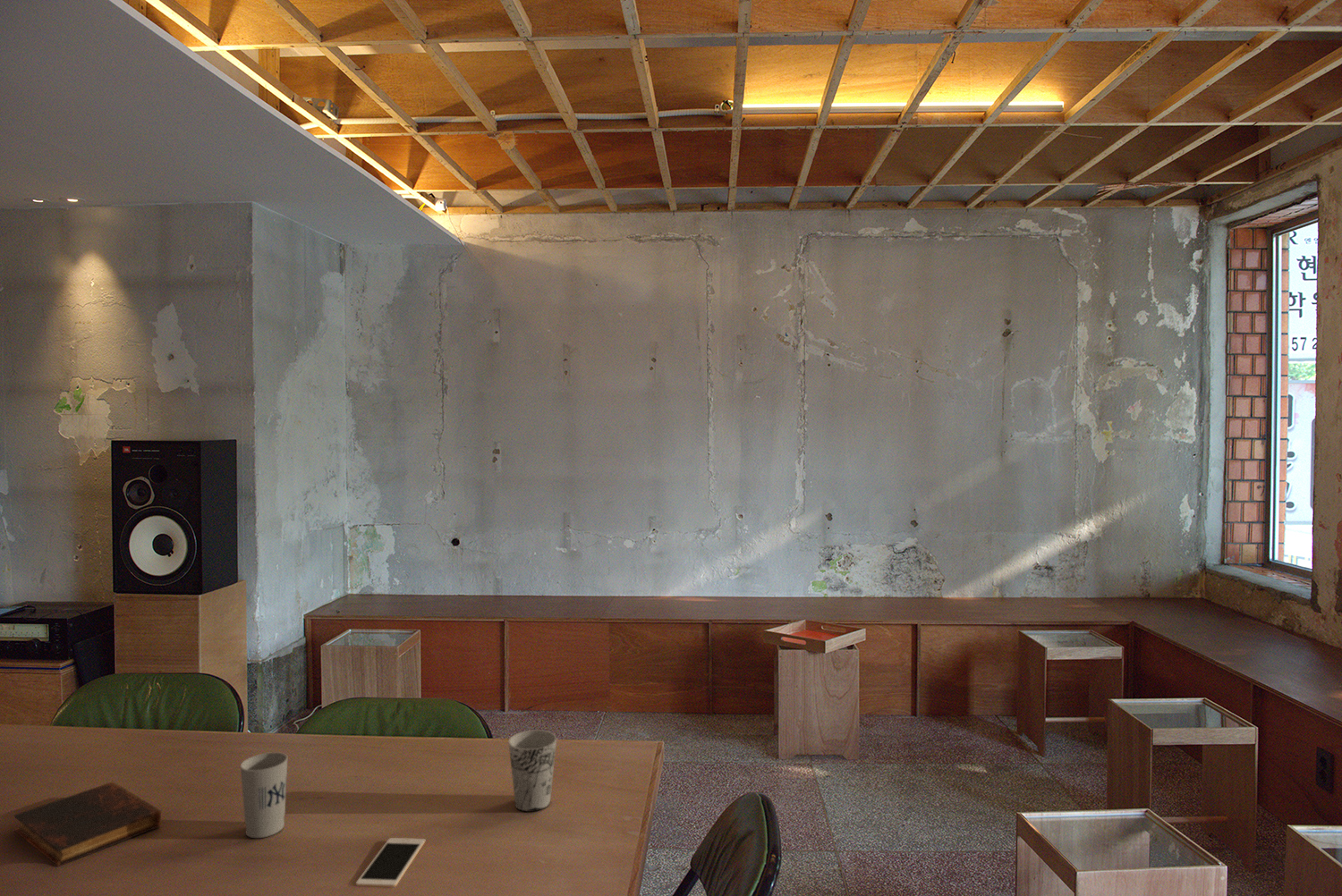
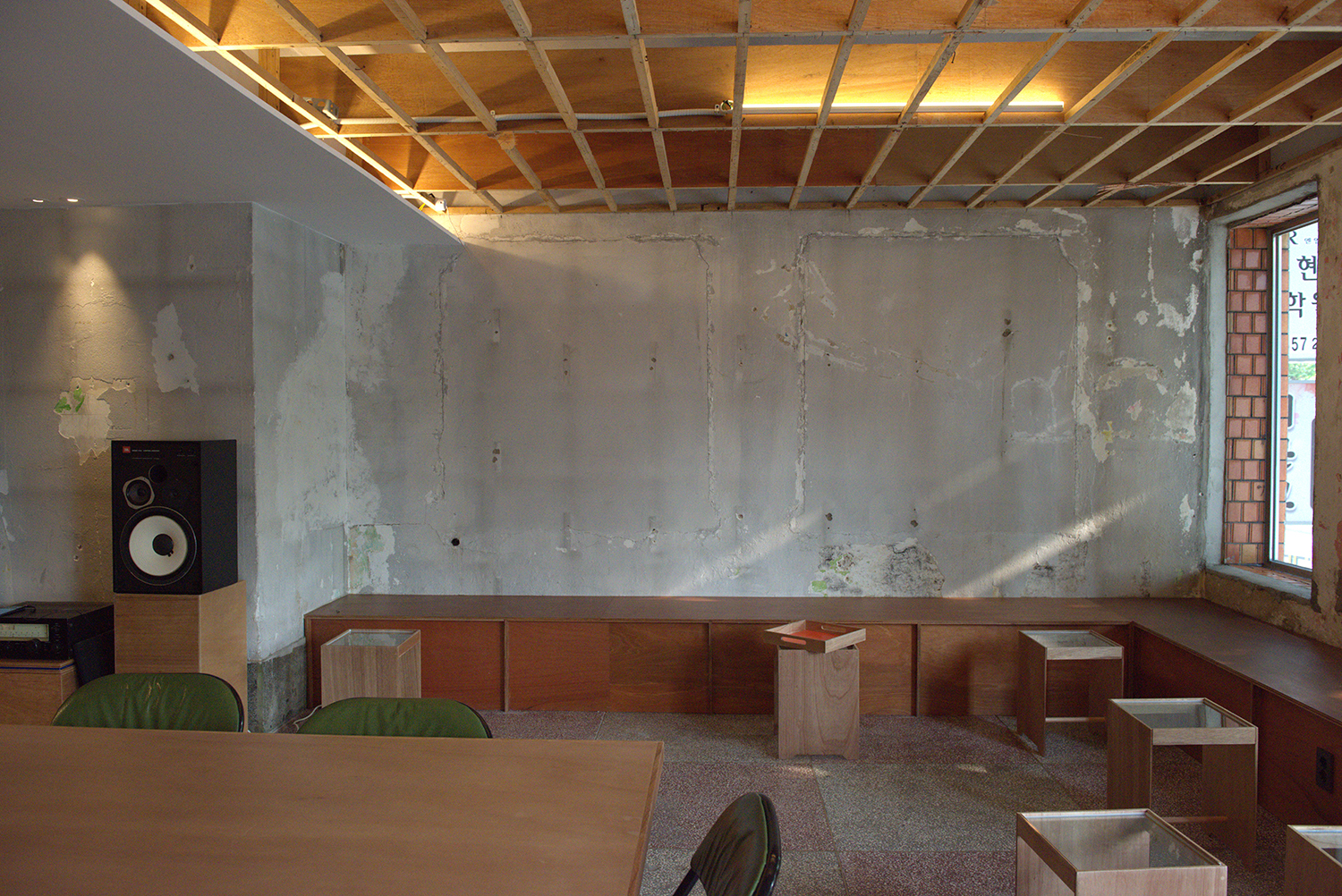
- cell phone (392, 861)
- cup (264, 795)
- cup (532, 771)
- book (88, 820)
